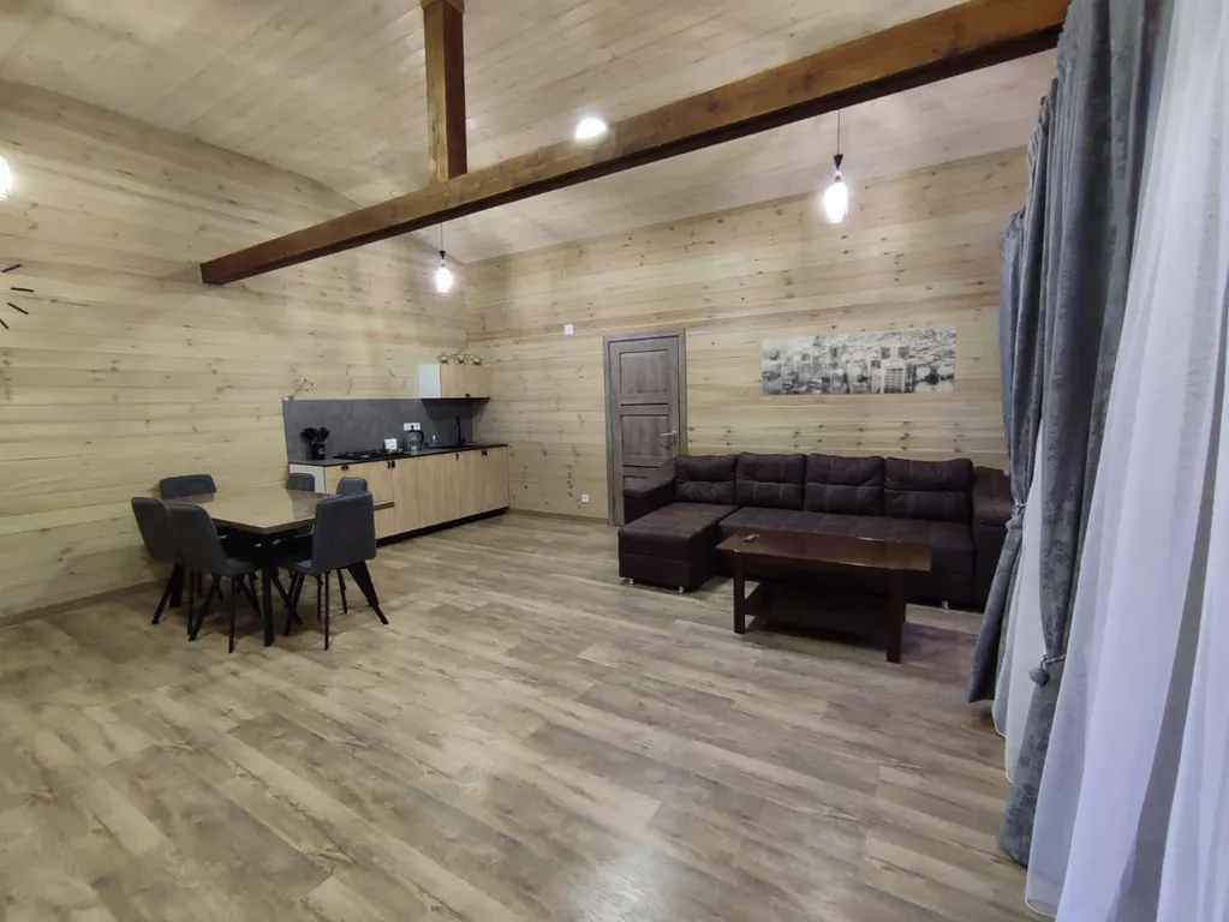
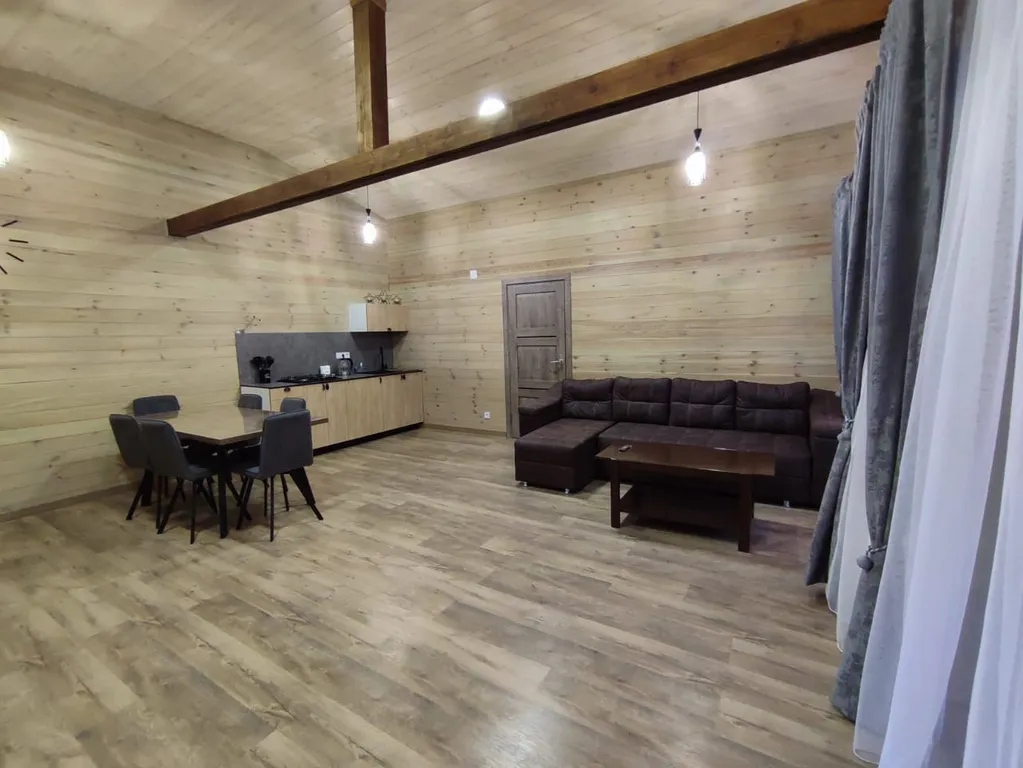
- wall art (851, 364)
